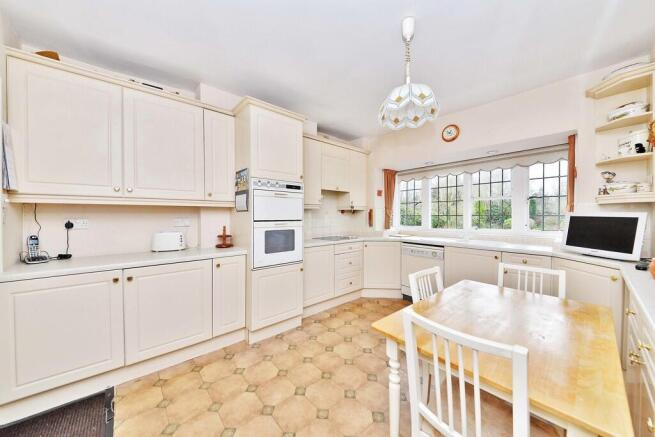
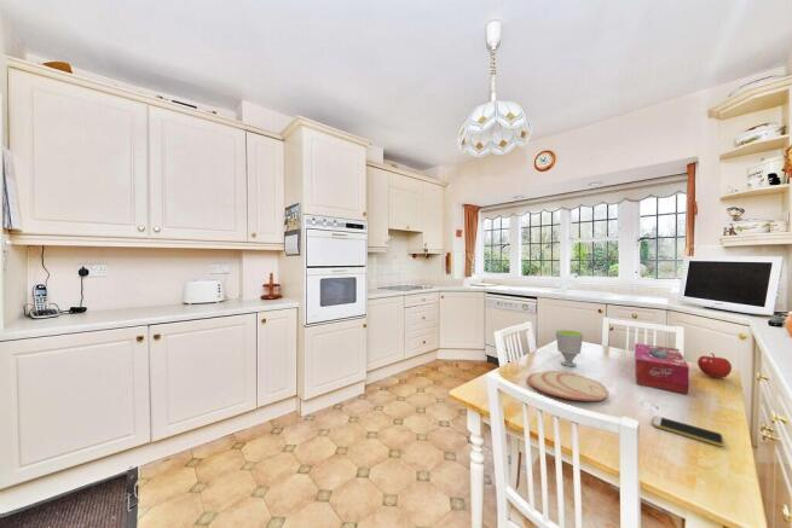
+ smartphone (686, 429)
+ fruit (713, 365)
+ plate (565, 381)
+ cup (568, 348)
+ tissue box (658, 365)
